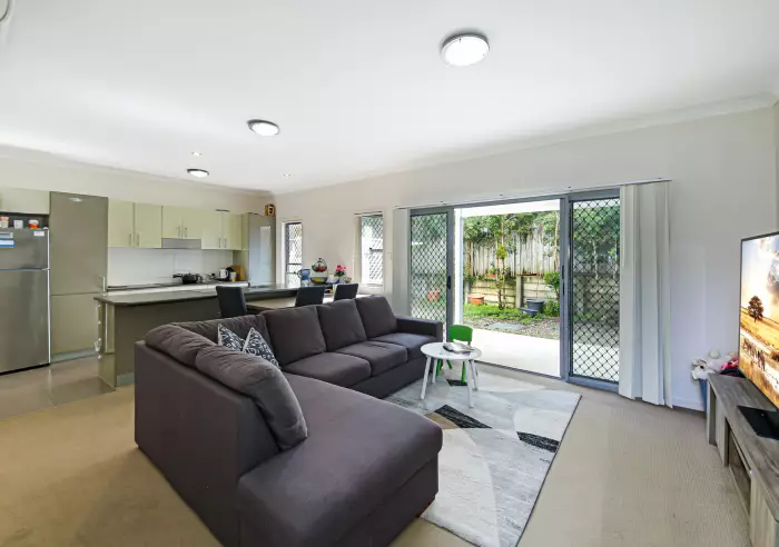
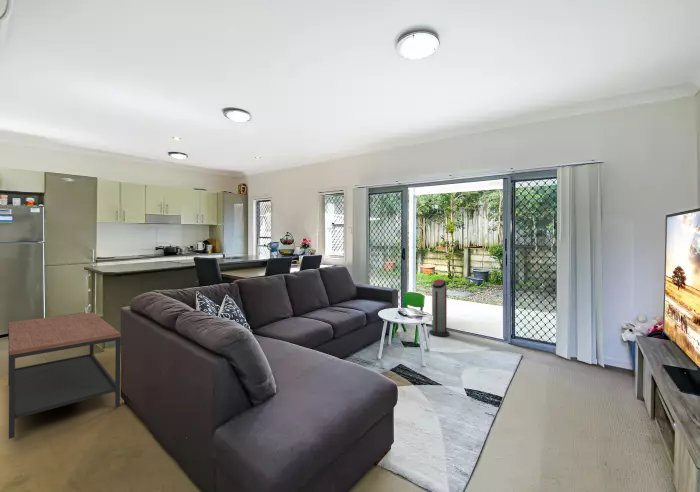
+ coffee table (60, 361)
+ air purifier (439, 306)
